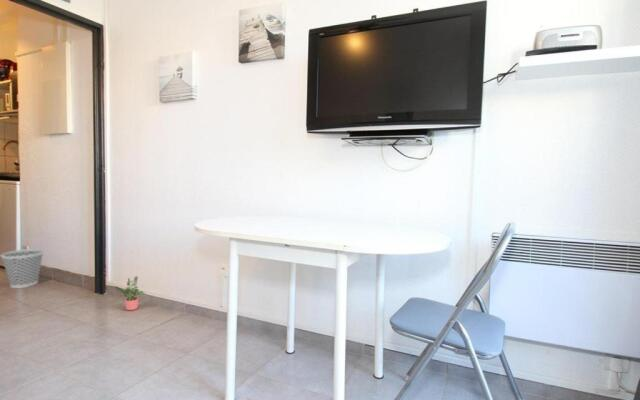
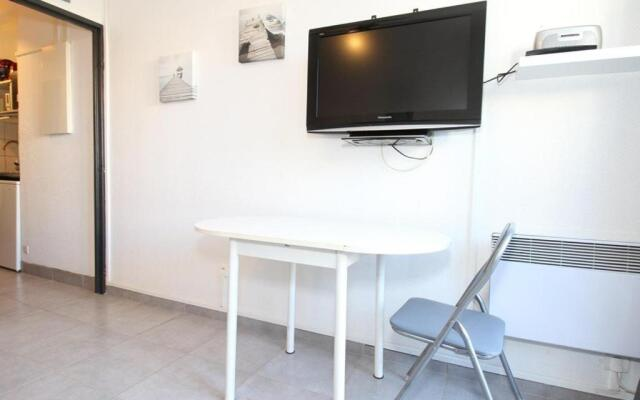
- wastebasket (23, 268)
- potted plant (130, 295)
